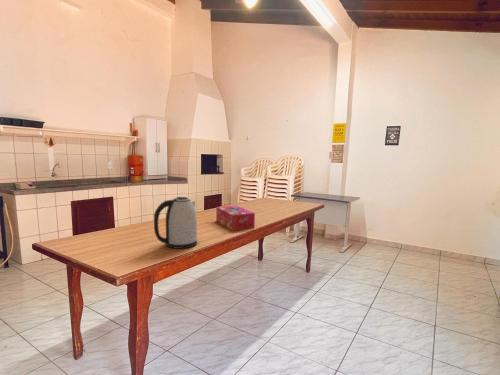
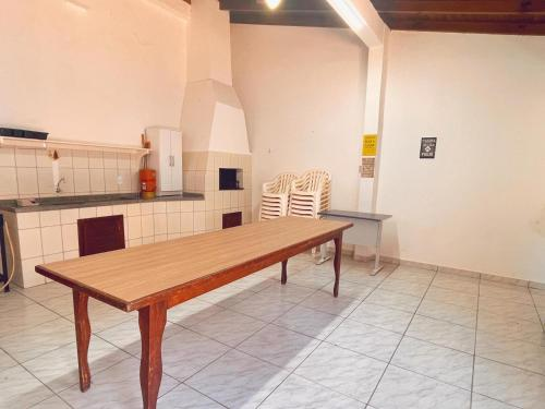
- tissue box (234, 217)
- kettle (176, 221)
